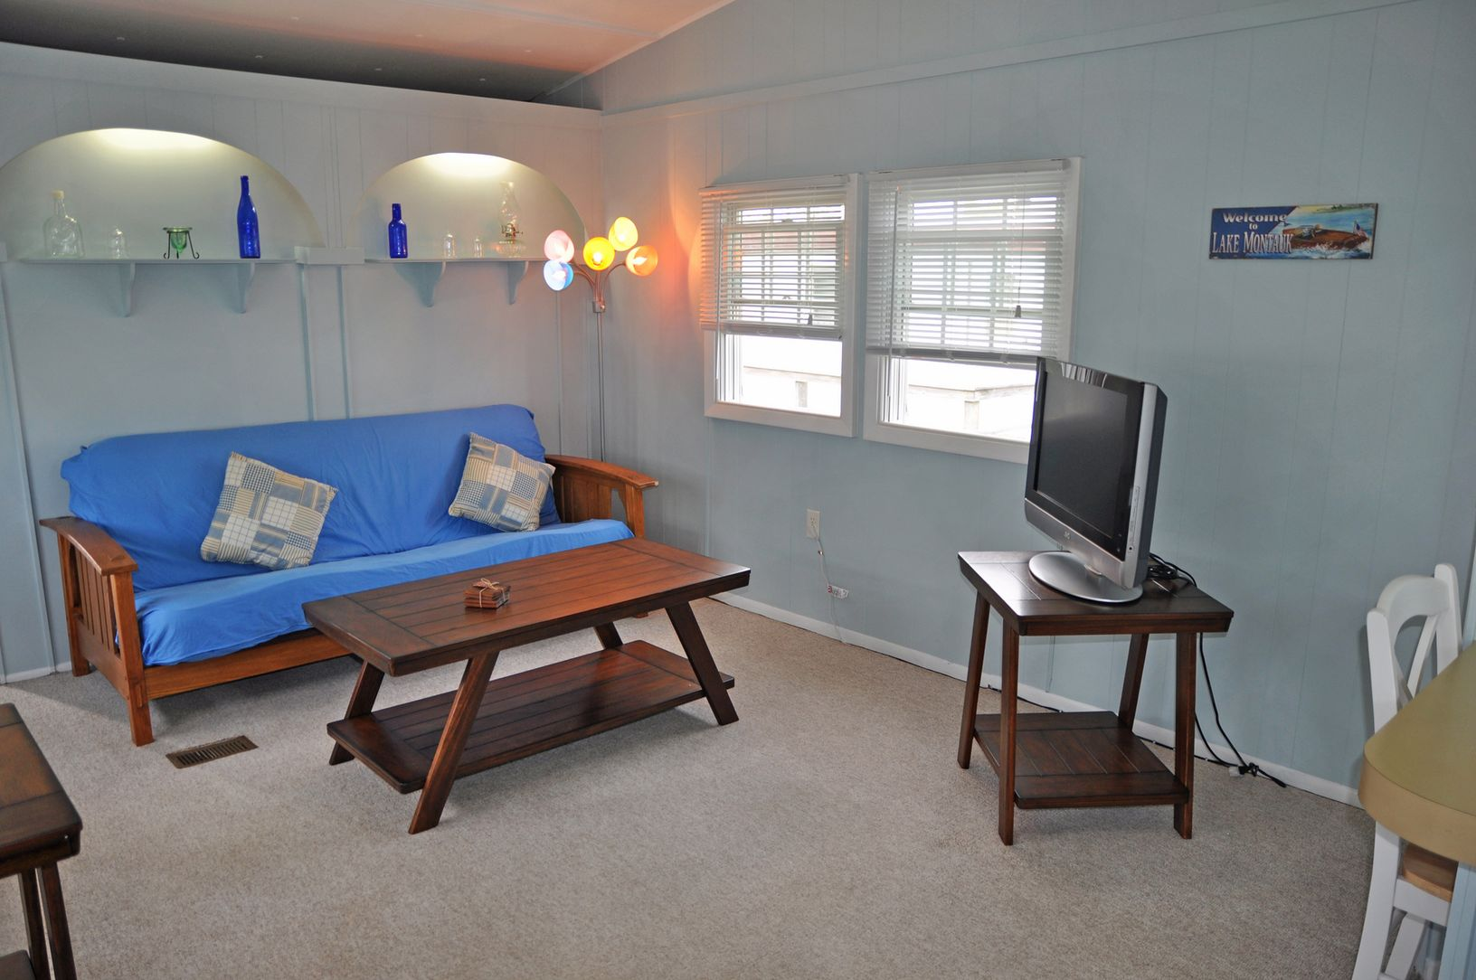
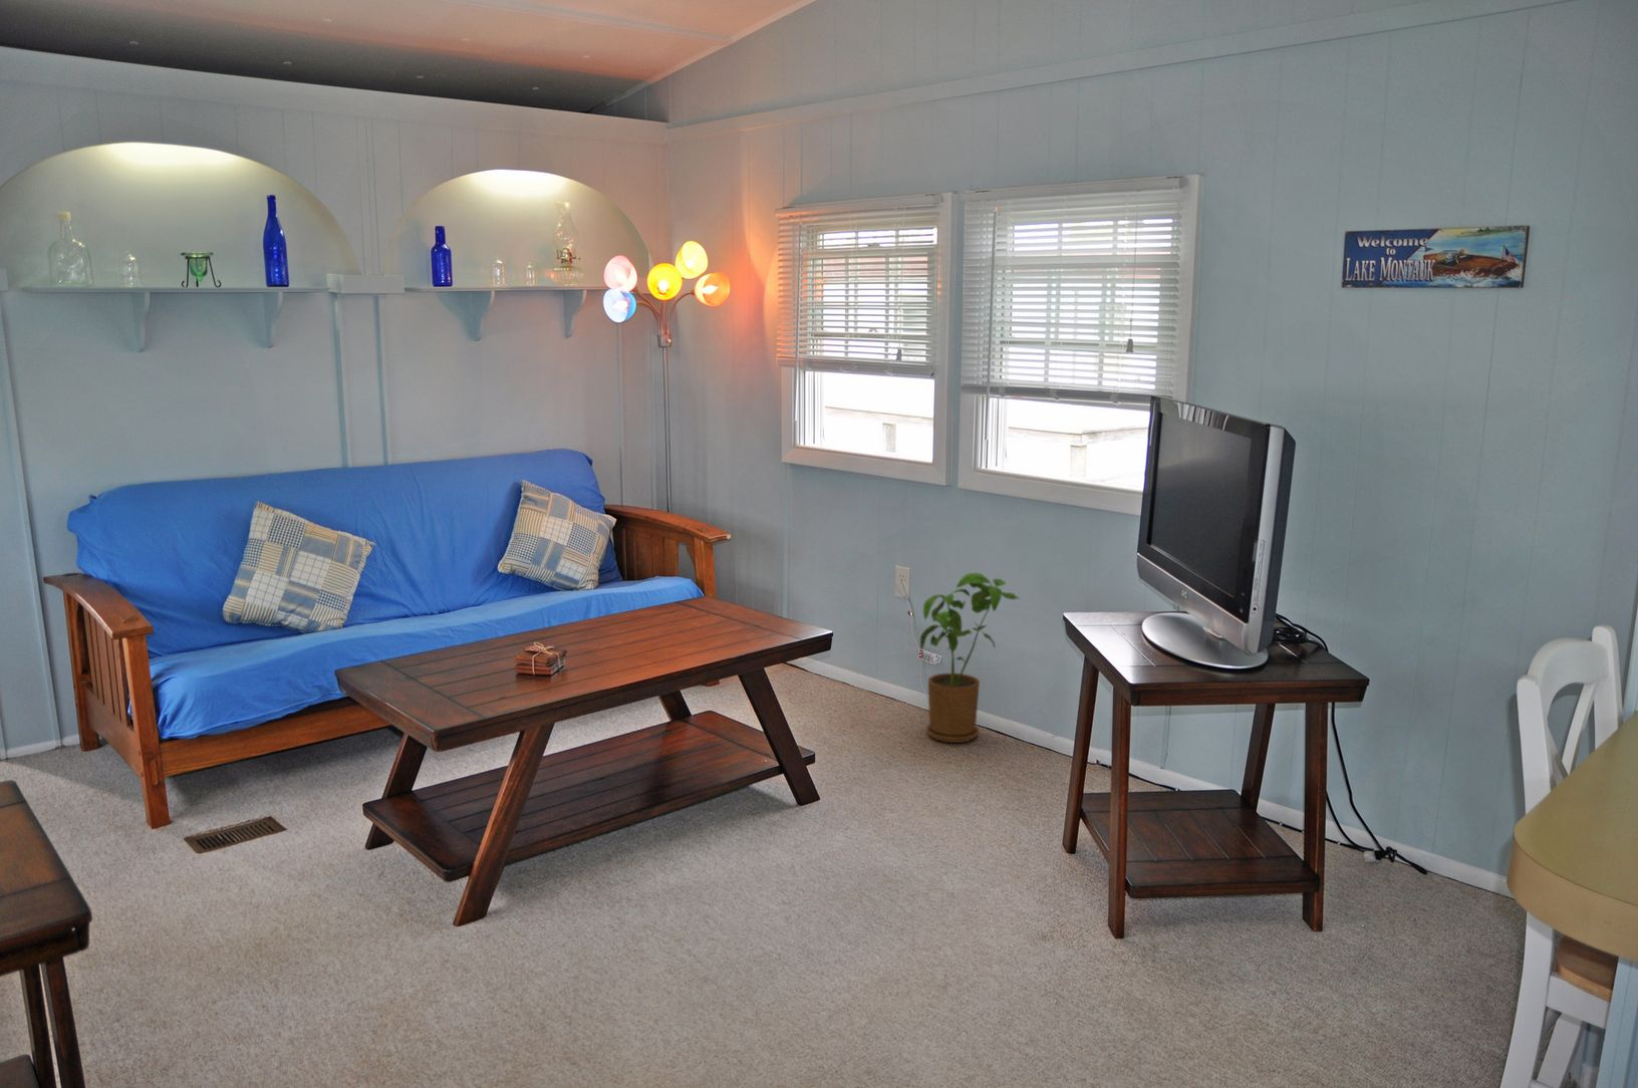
+ house plant (954, 657)
